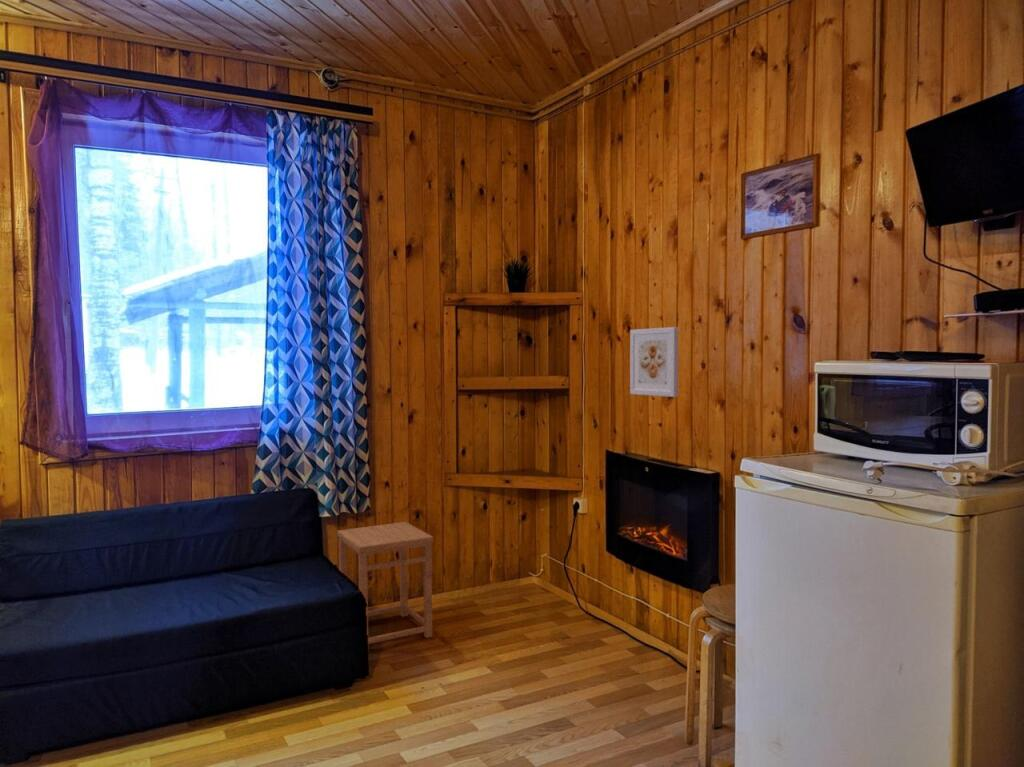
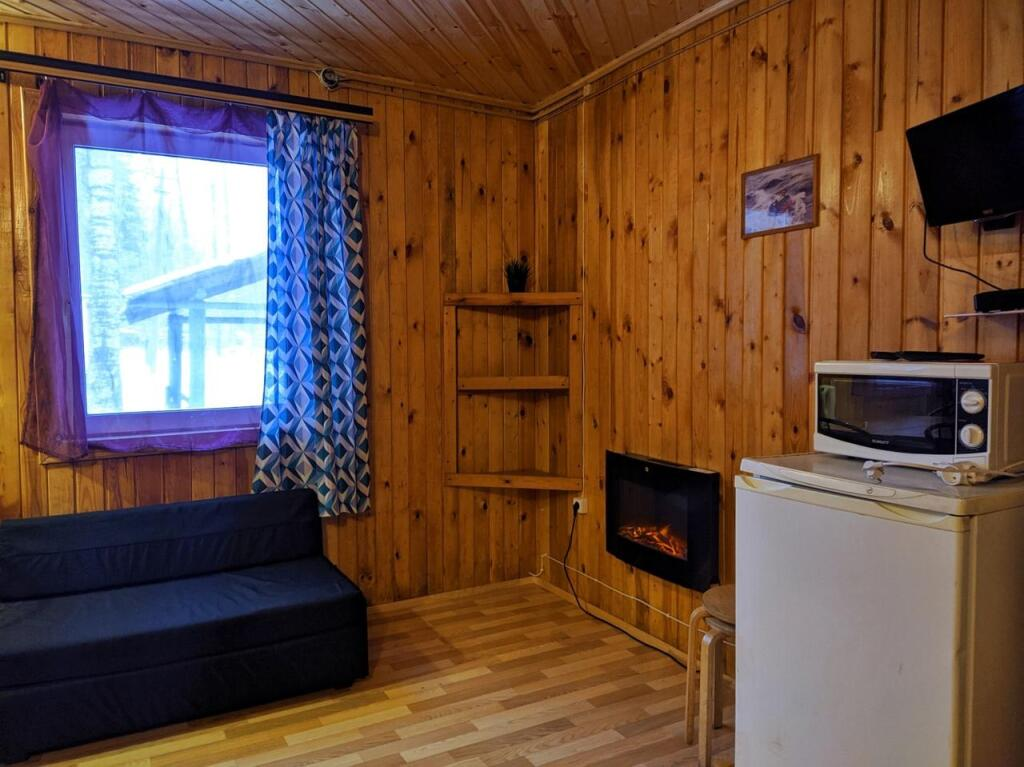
- side table (380, 568)
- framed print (653, 362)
